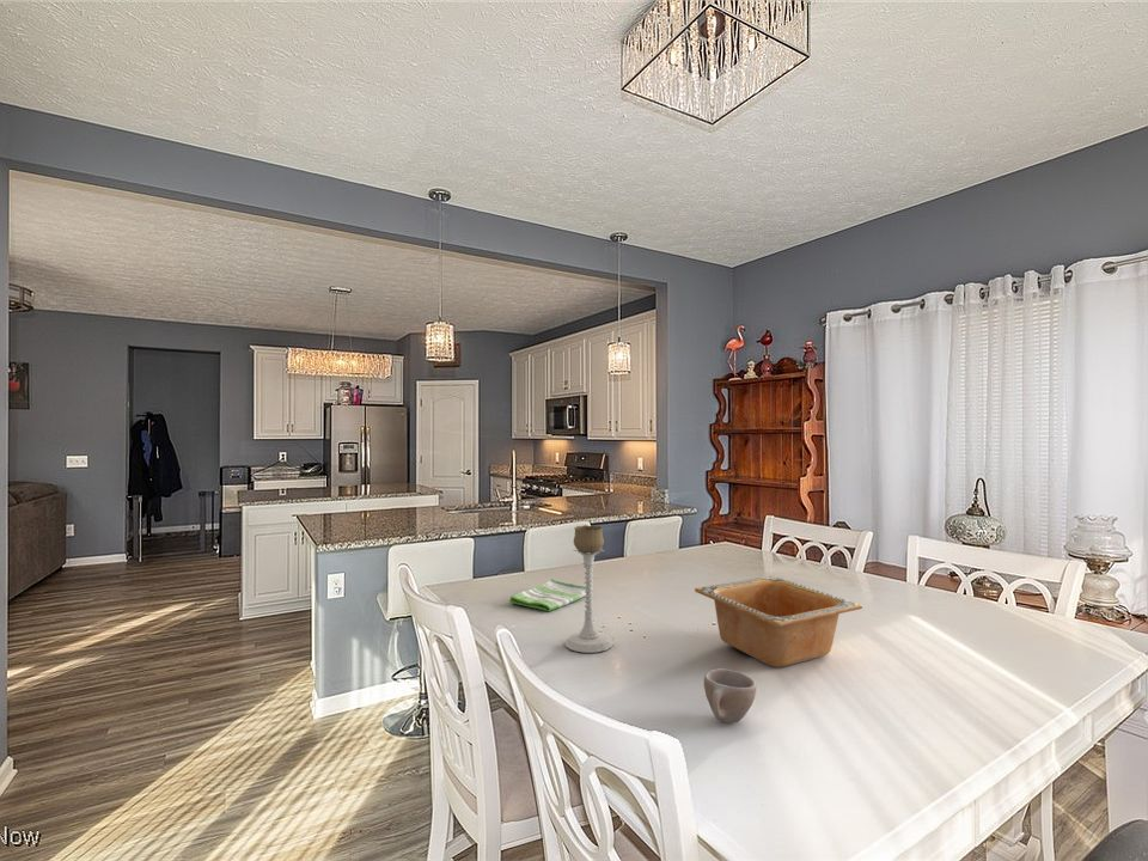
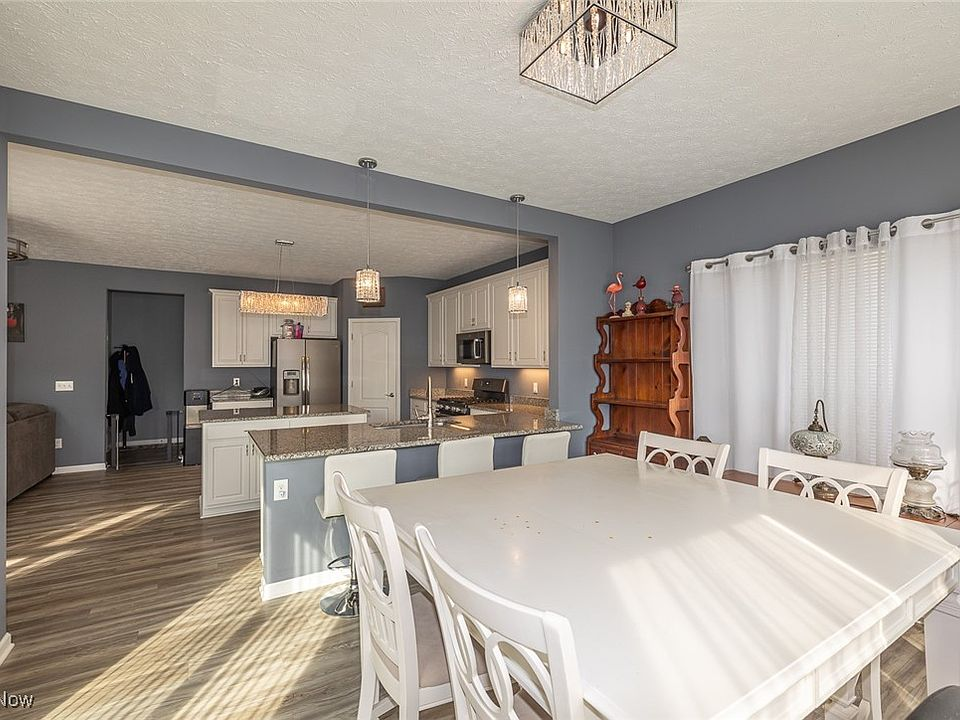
- candle holder (588, 585)
- serving bowl (775, 622)
- cup (727, 701)
- dish towel (550, 593)
